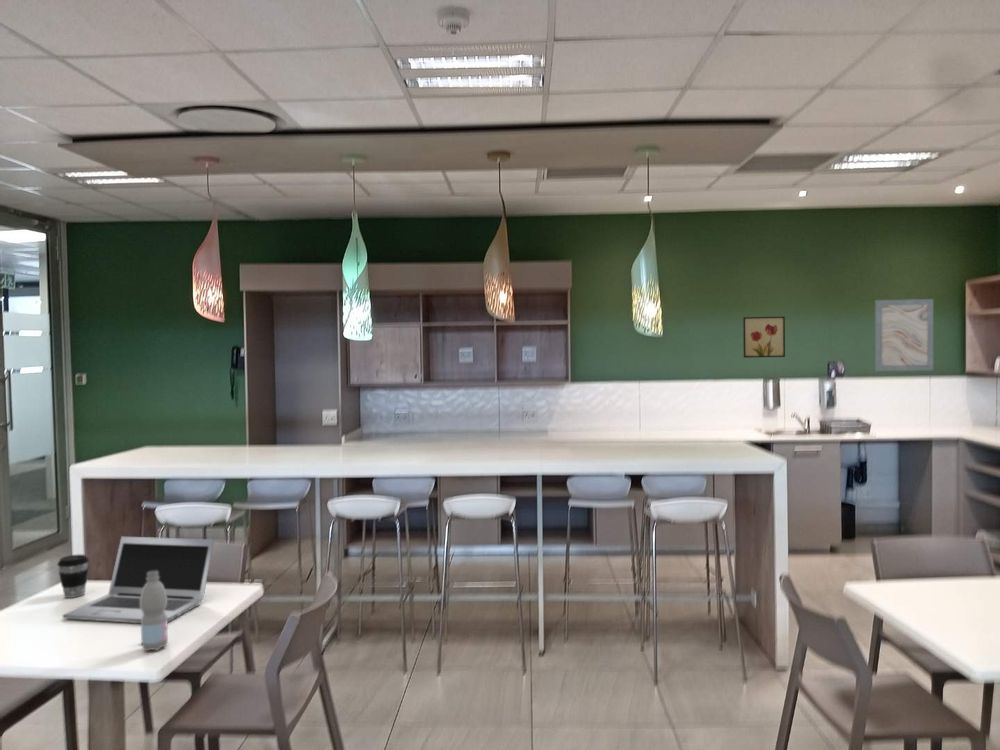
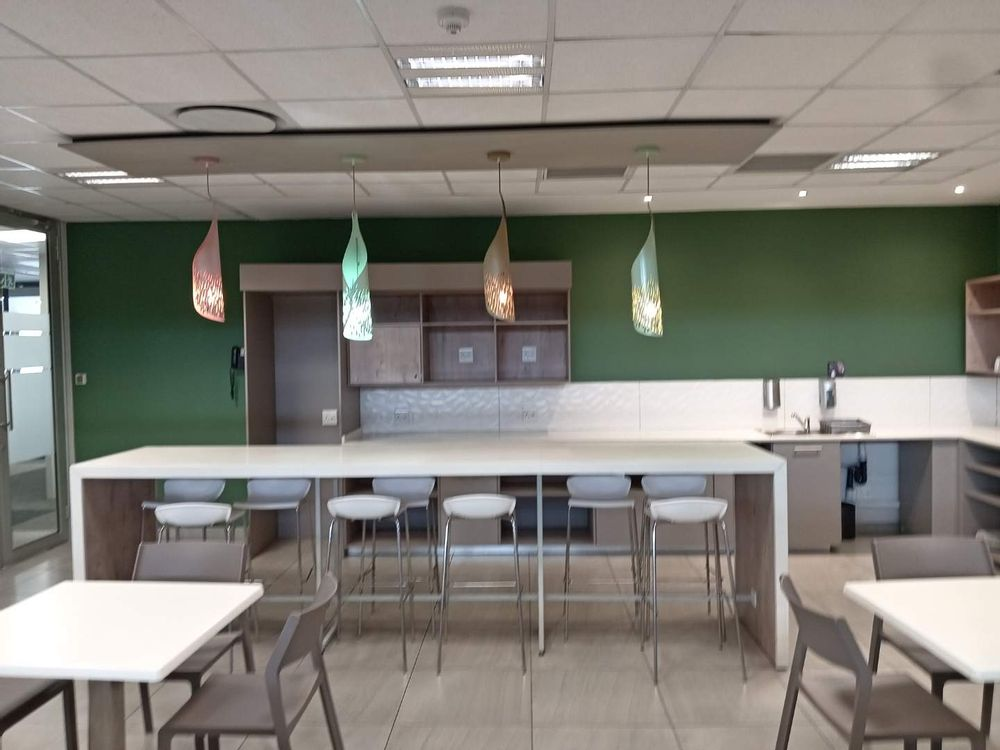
- water bottle (151, 608)
- wall art (763, 337)
- wall art (904, 335)
- coffee cup (73, 576)
- laptop (141, 577)
